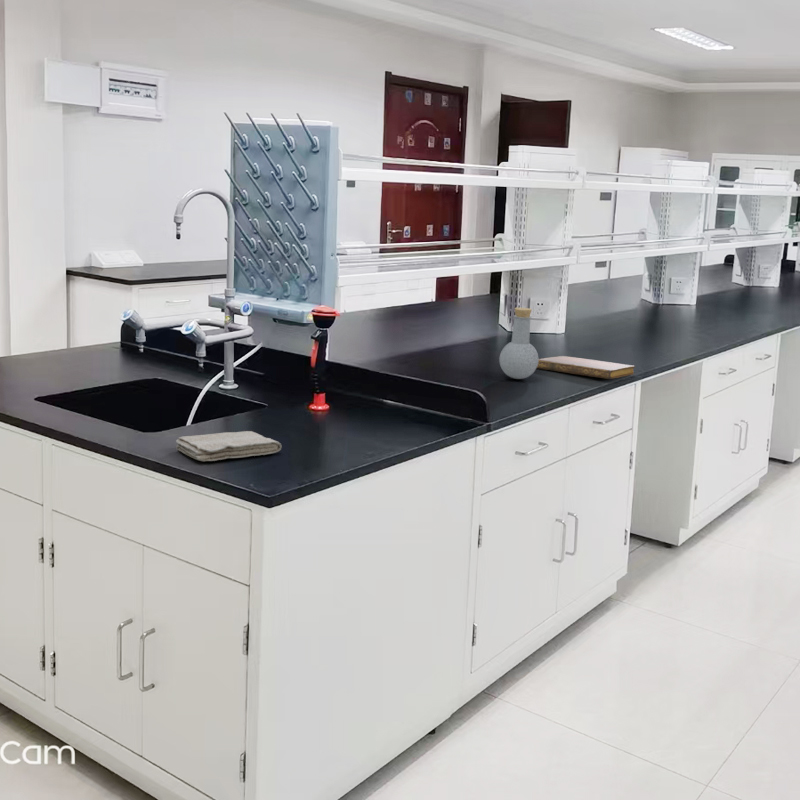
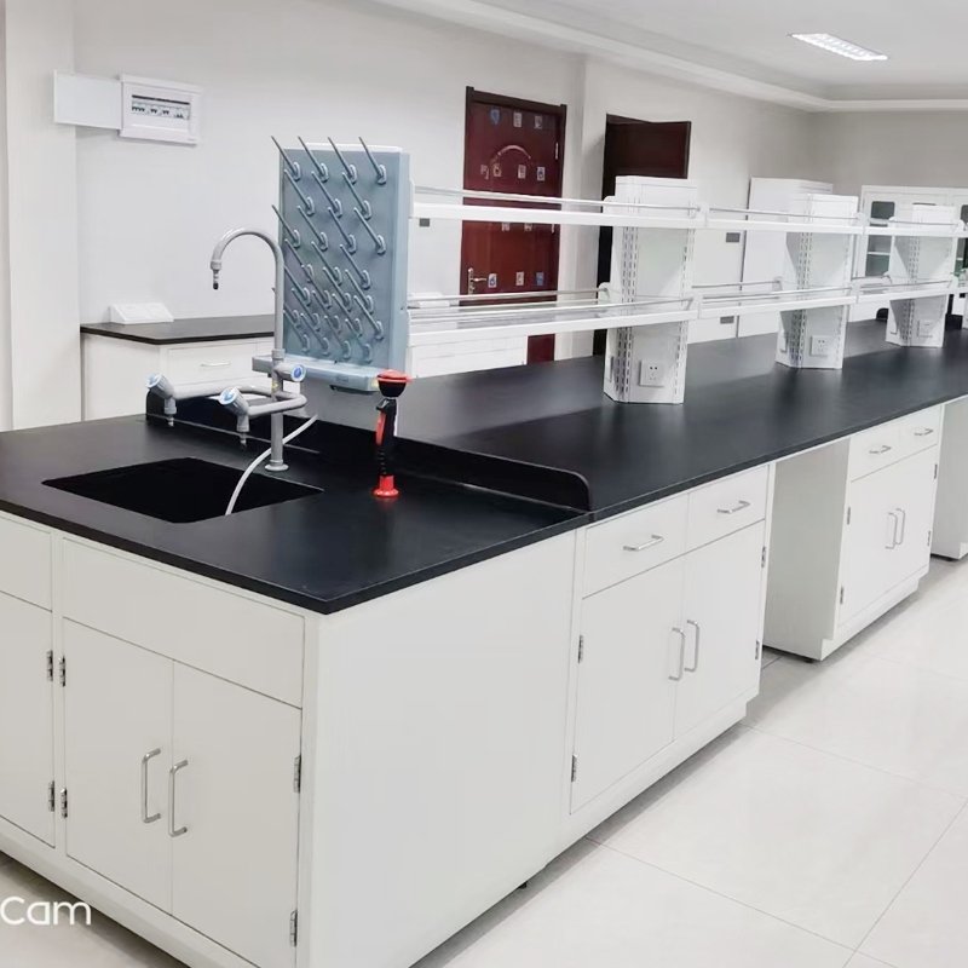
- flask (520, 343)
- notebook (584, 366)
- washcloth (227, 444)
